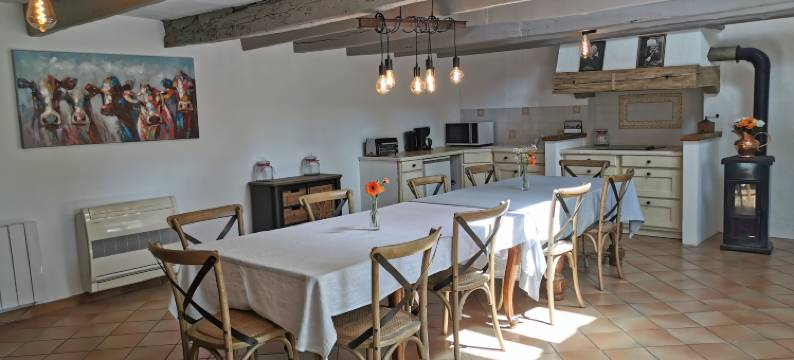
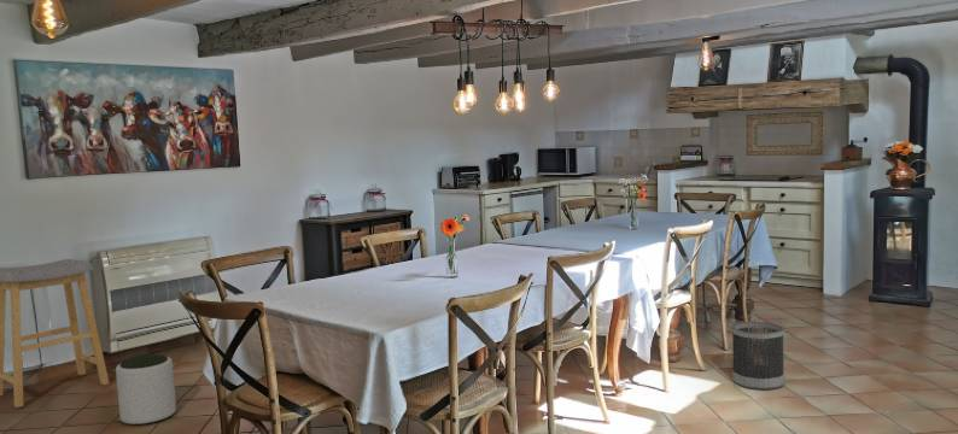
+ wastebasket (758, 354)
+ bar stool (48, 330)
+ plant pot (146, 388)
